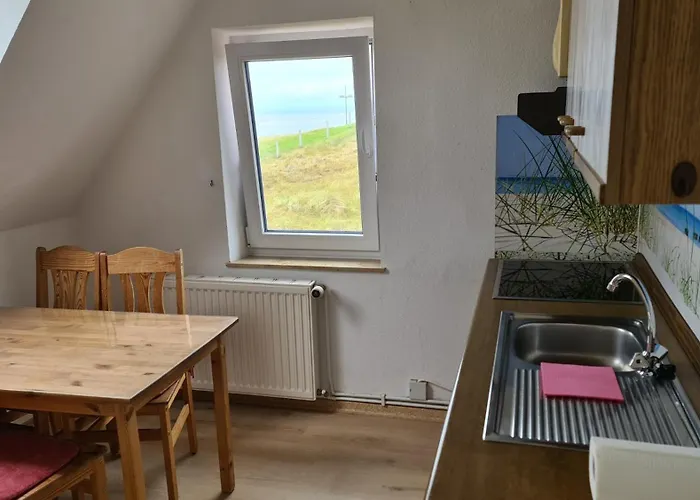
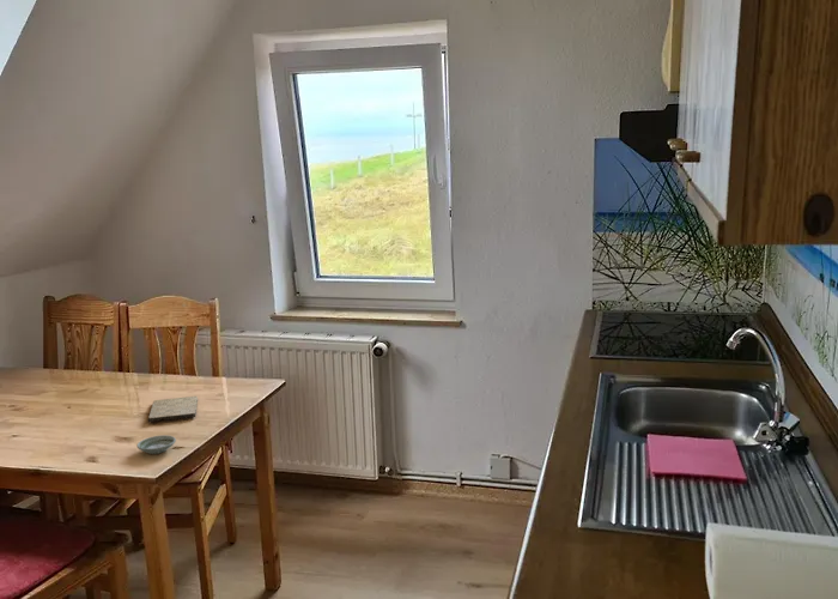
+ cutting board (174, 407)
+ saucer (157, 446)
